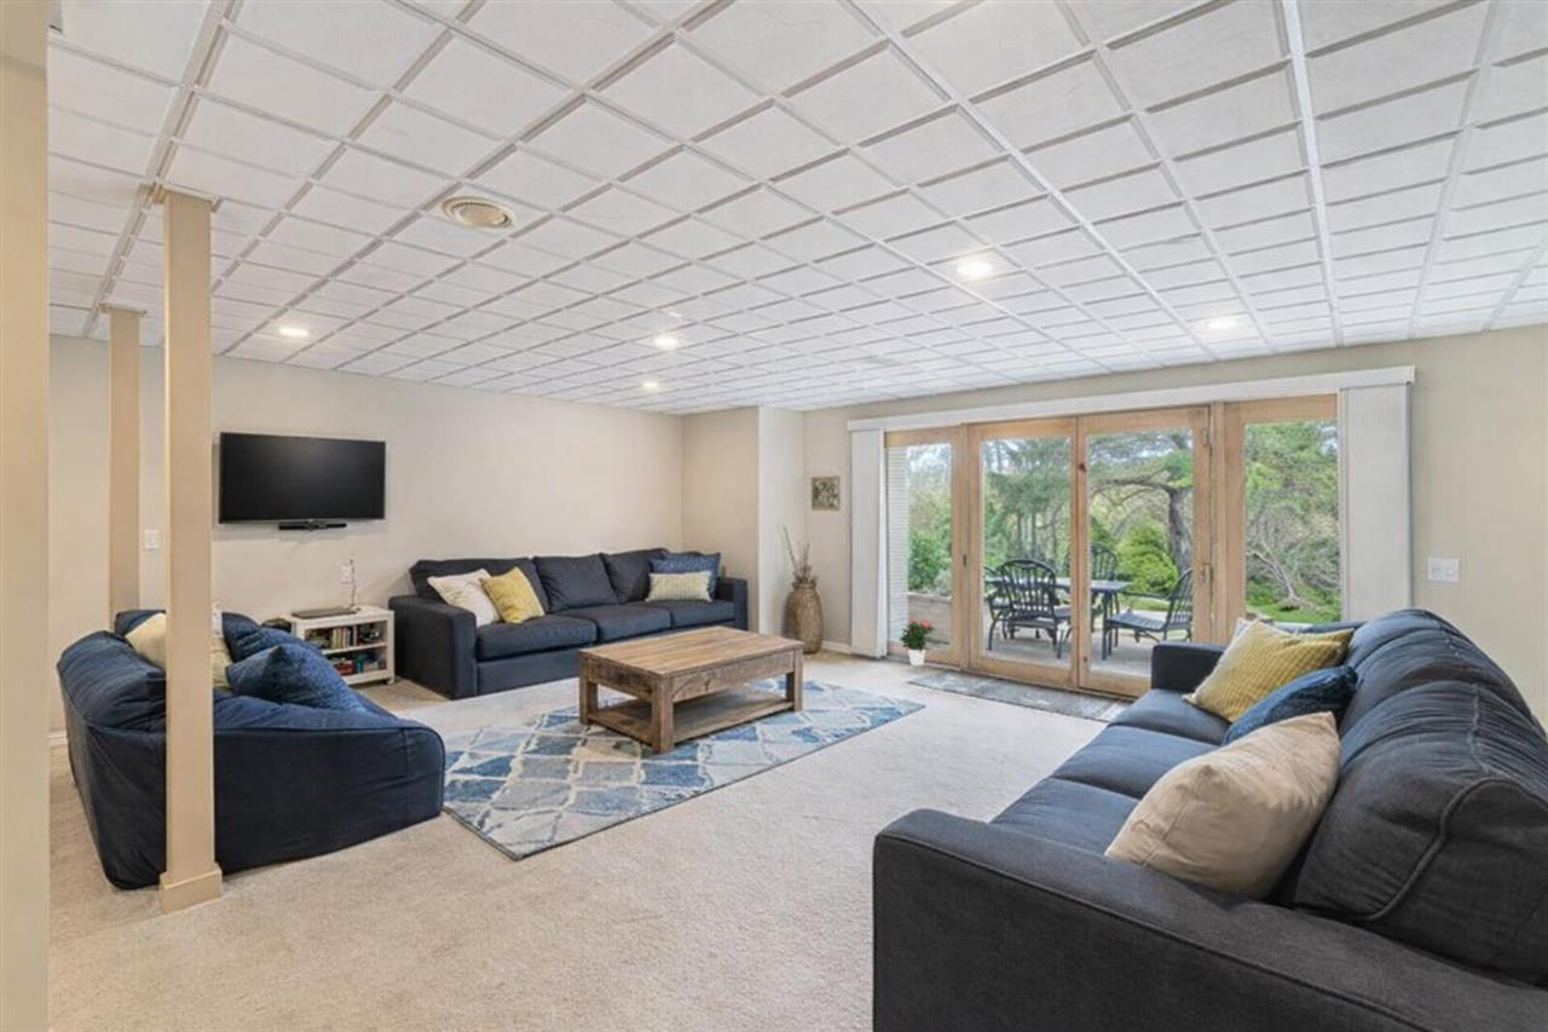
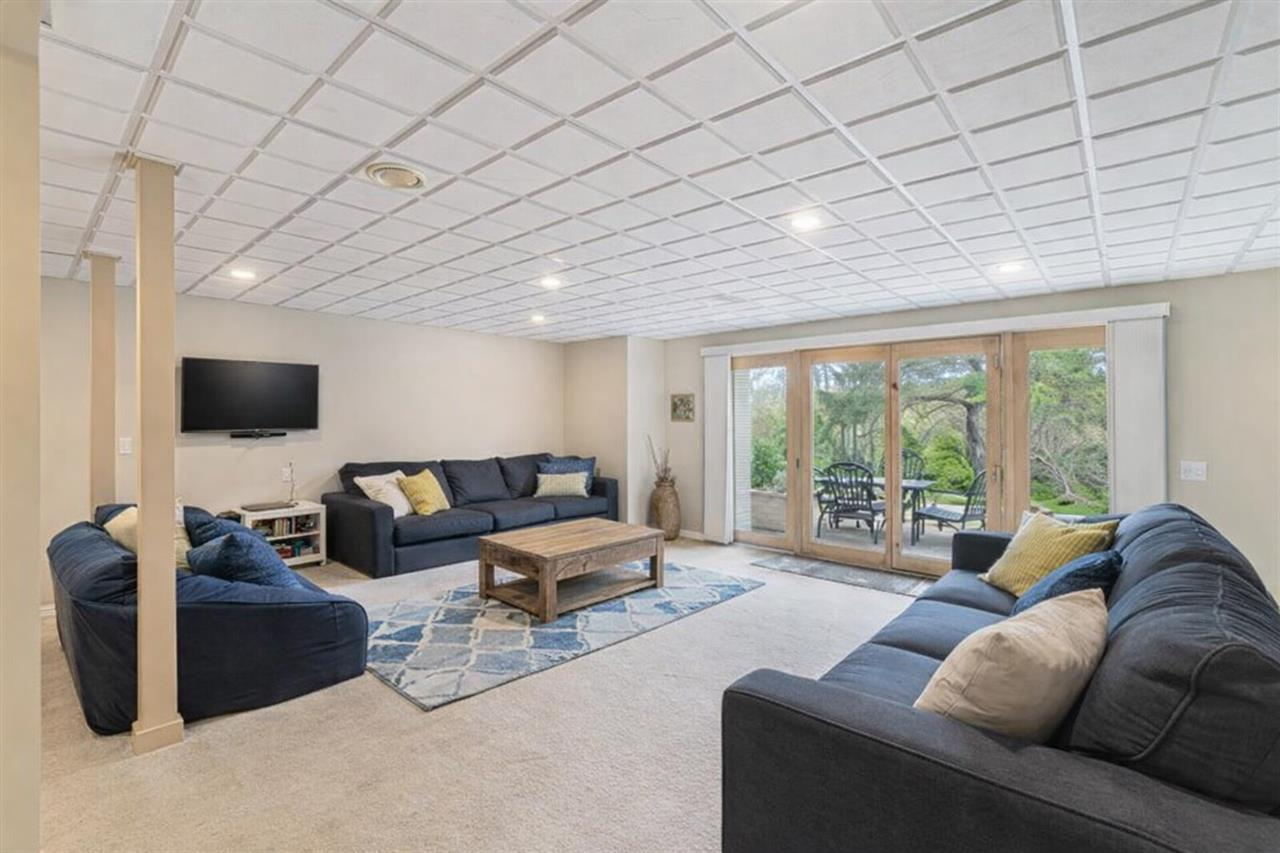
- potted flower (918, 641)
